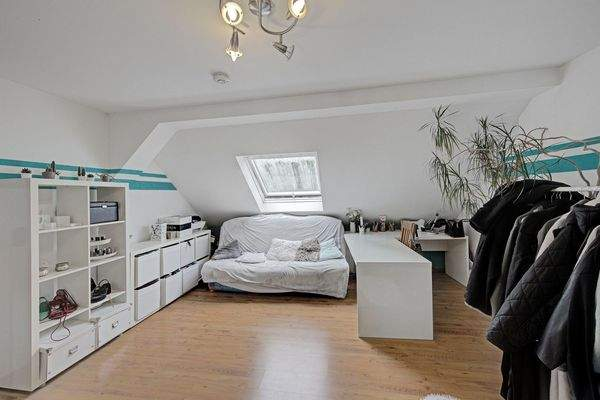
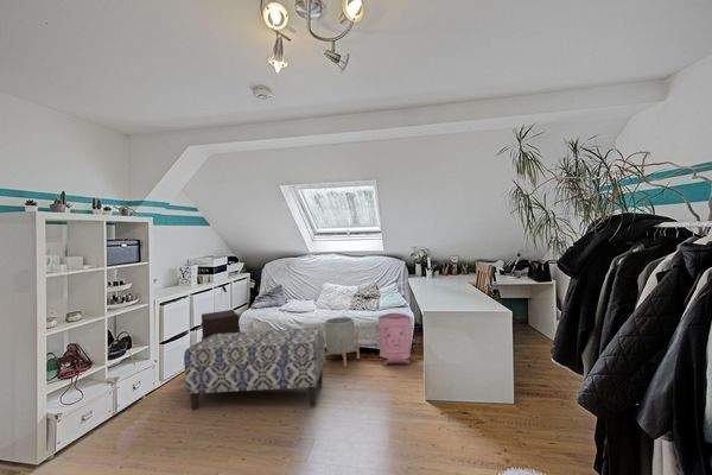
+ planter (339, 340)
+ bag (395, 338)
+ bench (260, 366)
+ nightstand (220, 332)
